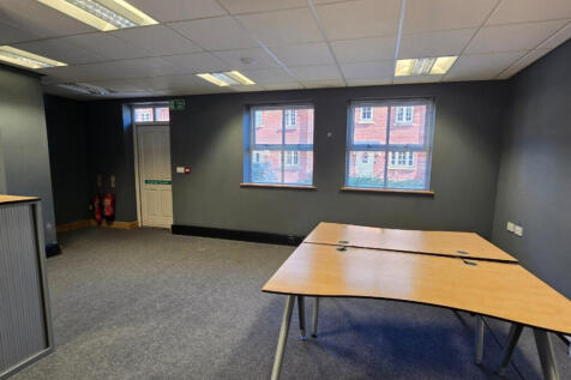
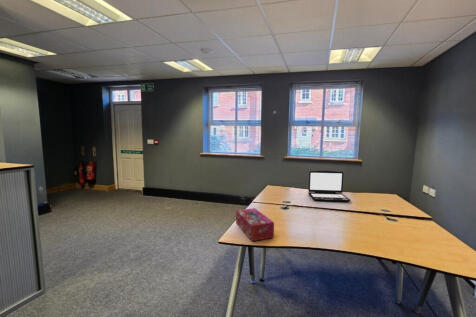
+ laptop (329, 185)
+ tissue box (253, 223)
